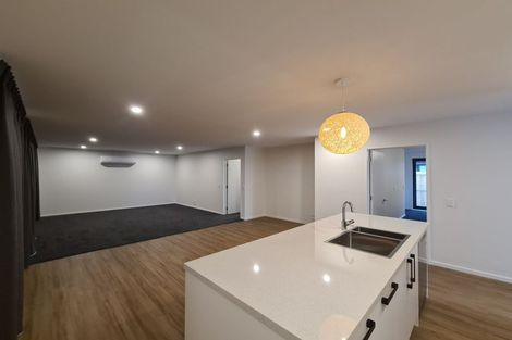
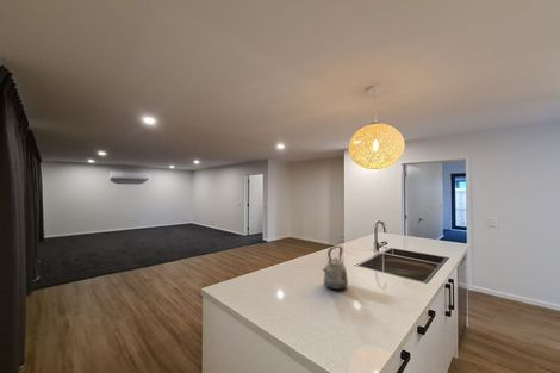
+ kettle (332, 267)
